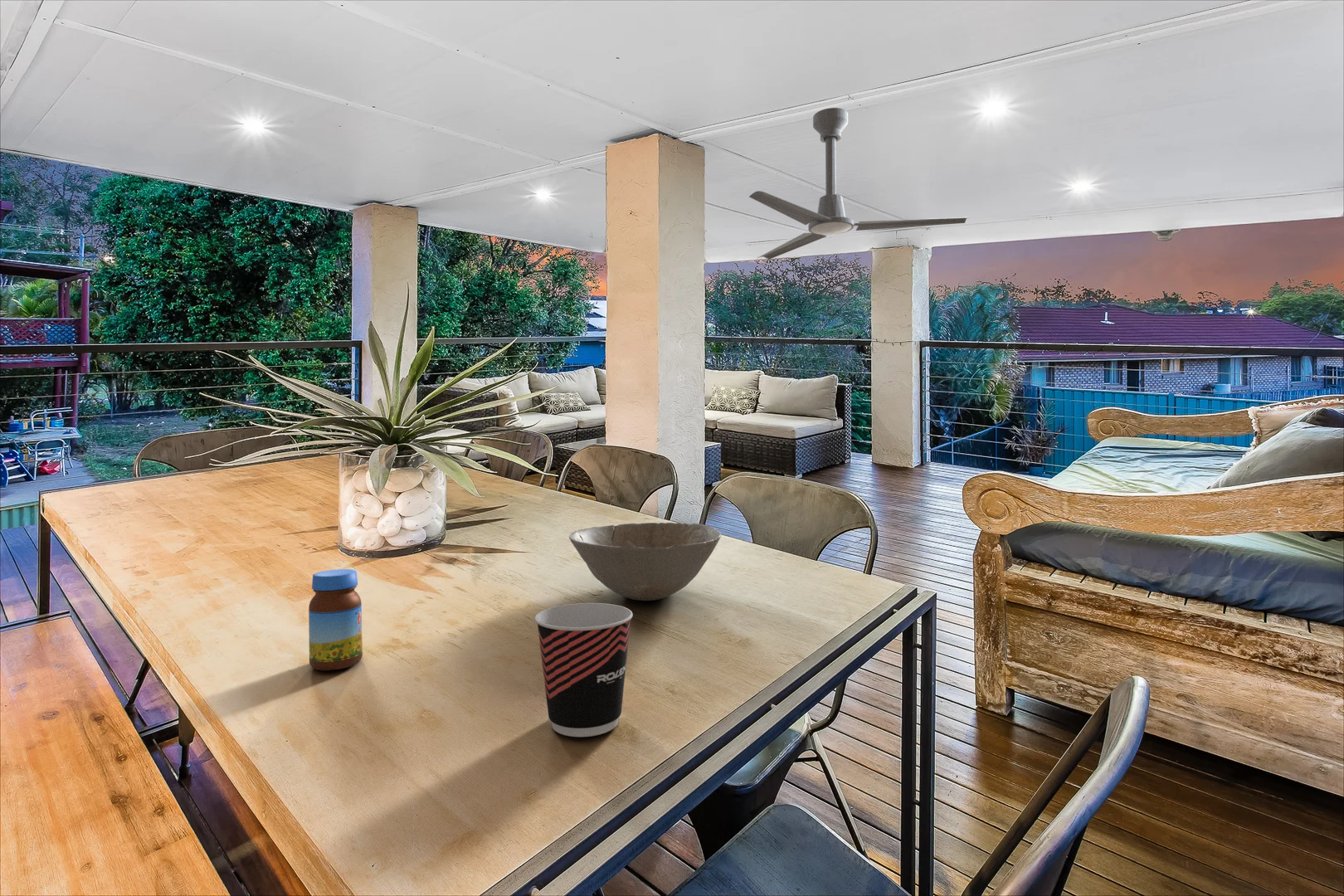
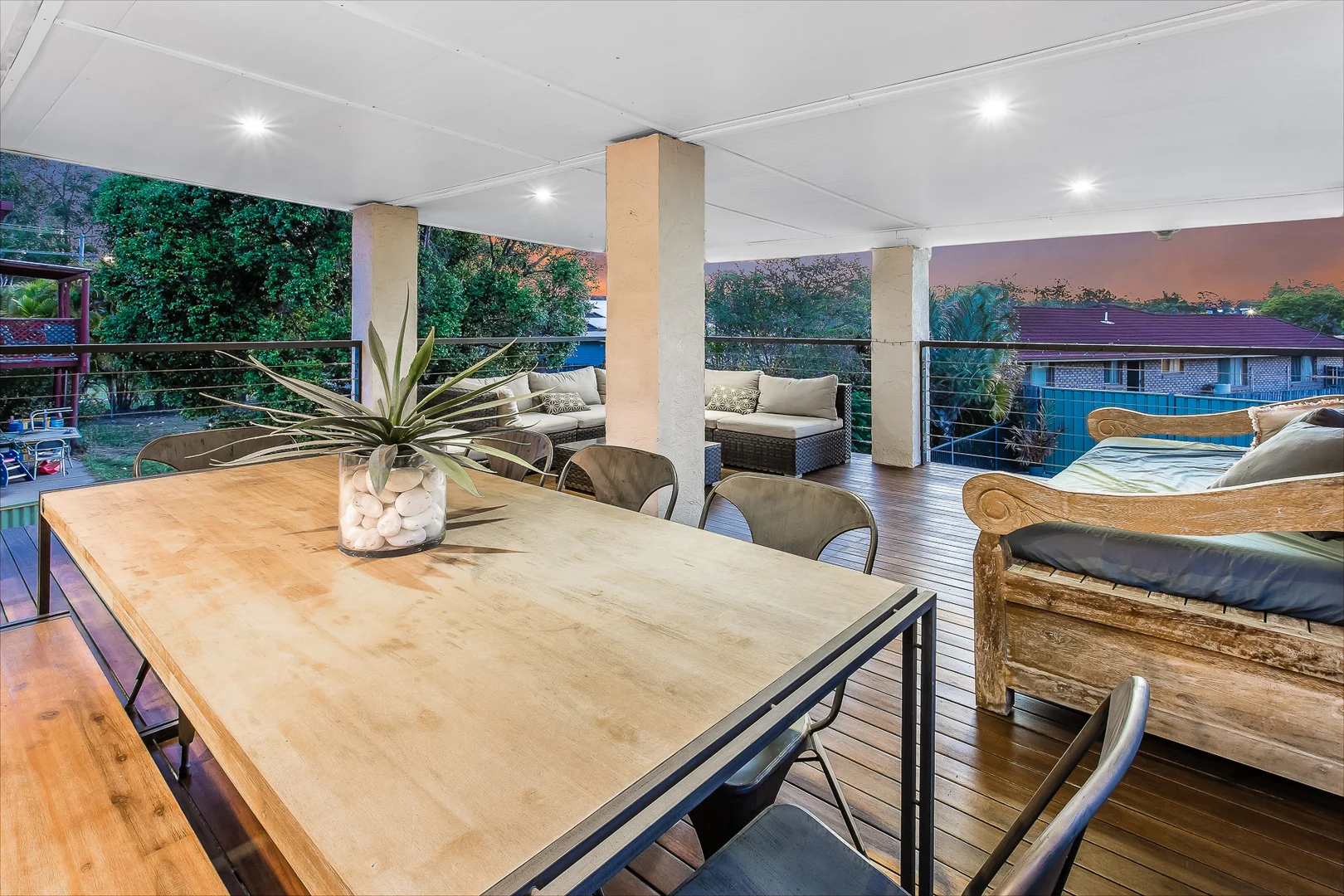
- ceiling fan (835, 169)
- cup (584, 668)
- bowl (646, 563)
- jar (335, 617)
